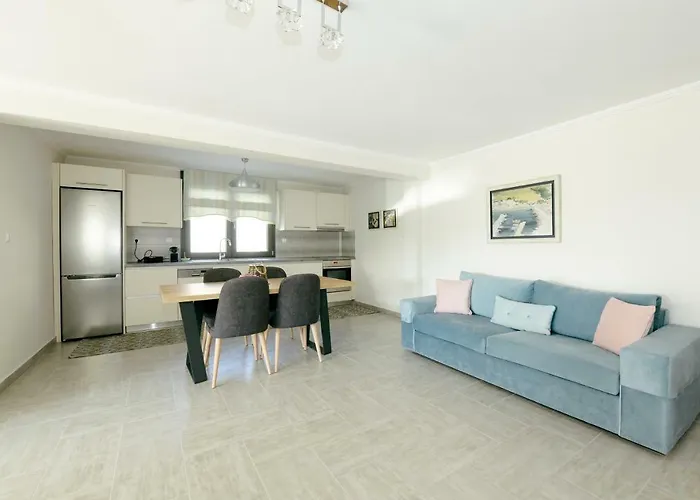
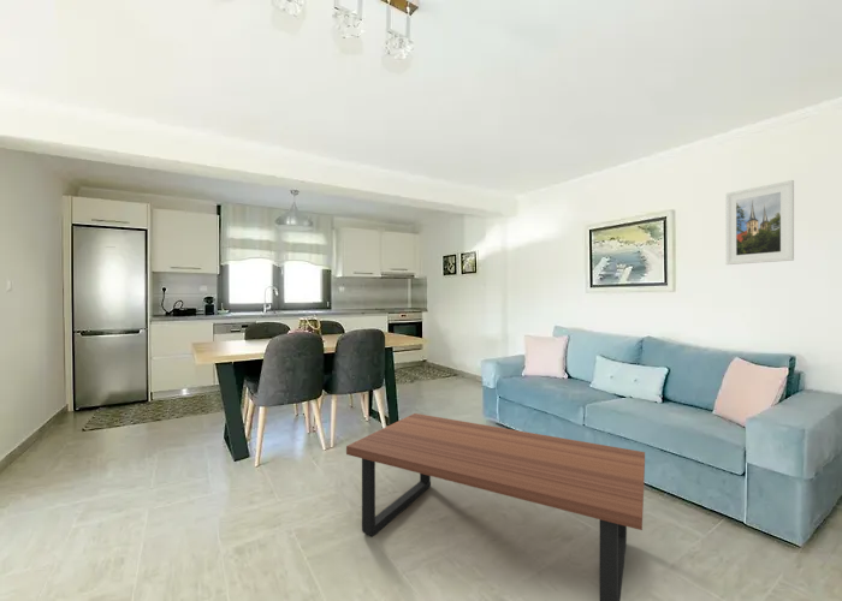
+ coffee table (492, 490)
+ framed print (758, 225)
